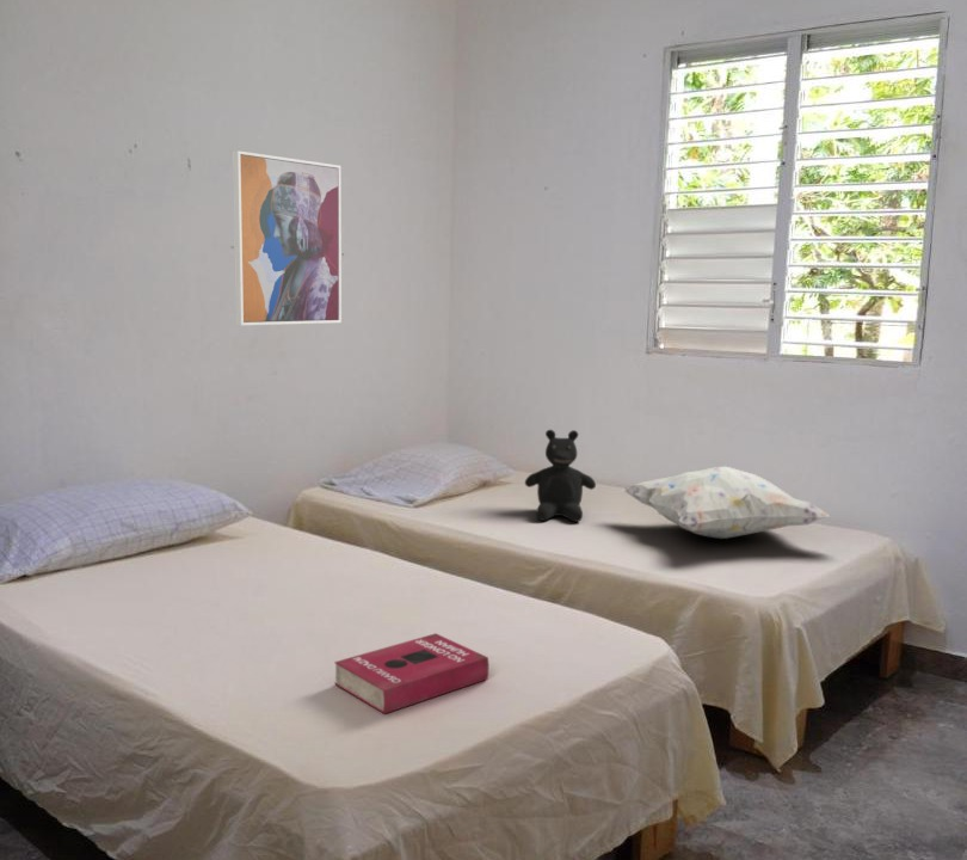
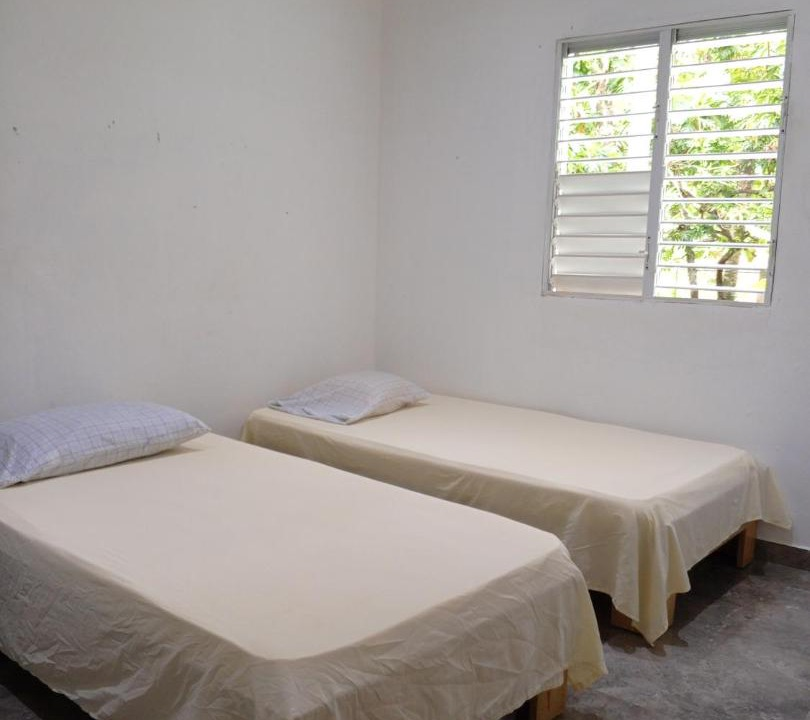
- book (412, 670)
- teddy bear (560, 474)
- wall art (290, 241)
- decorative pillow (722, 502)
